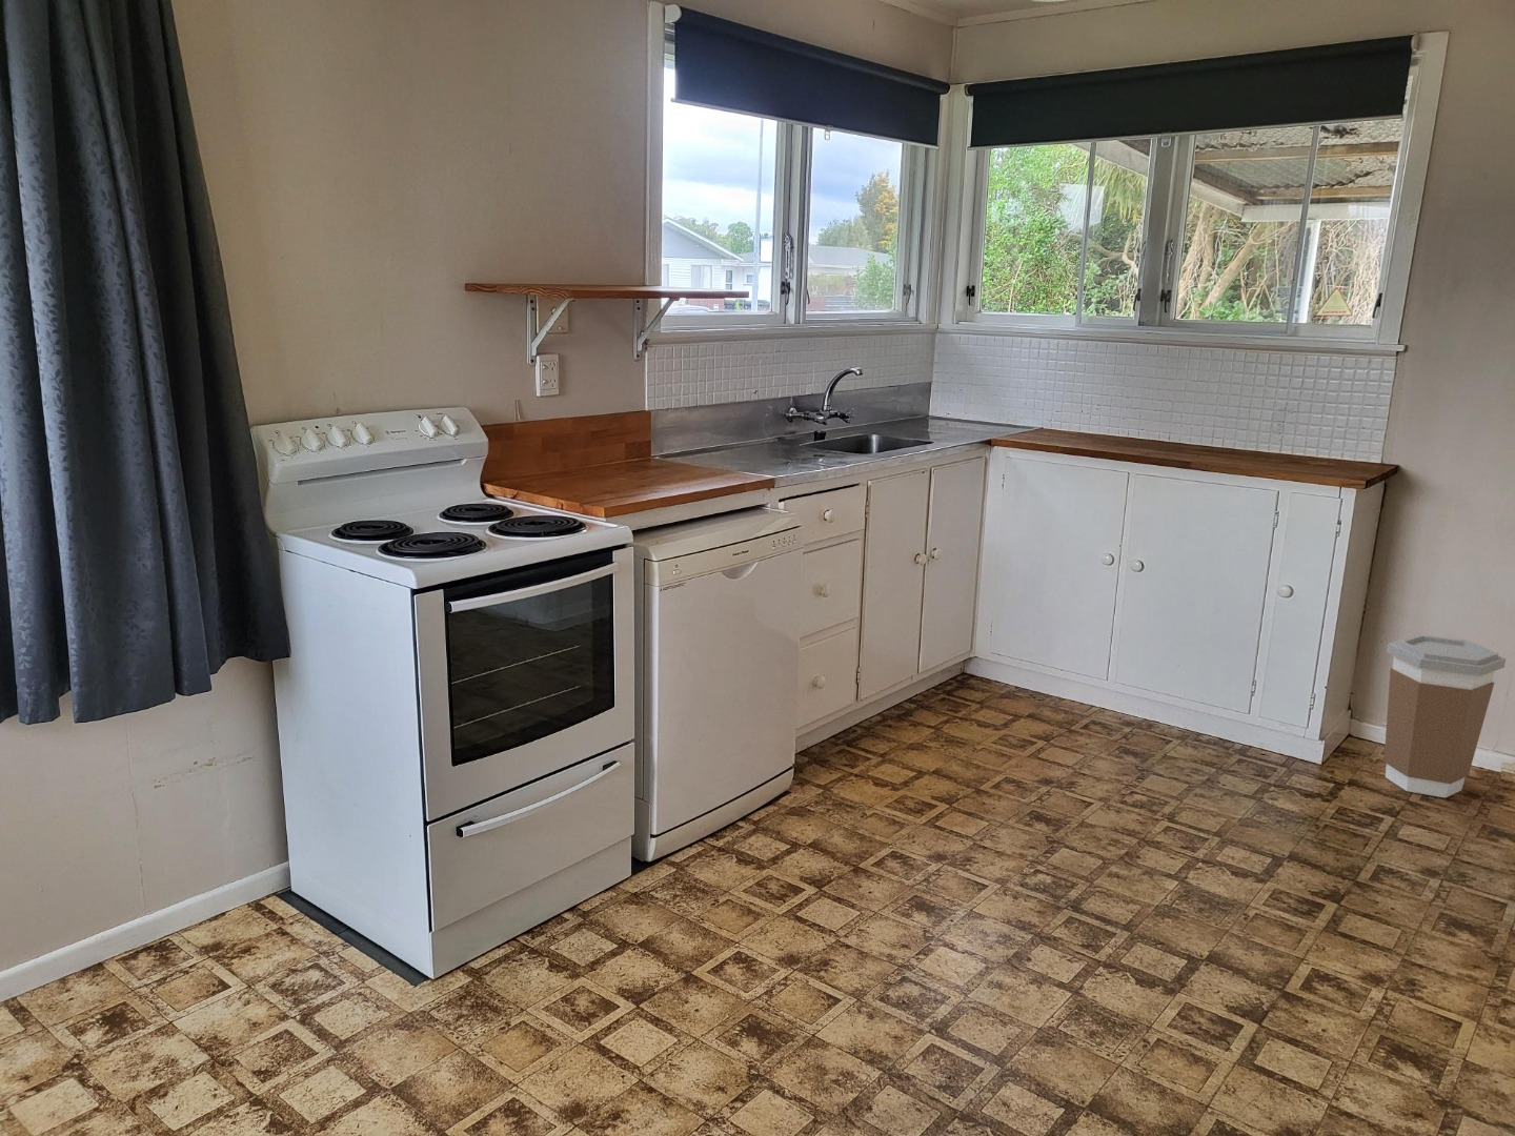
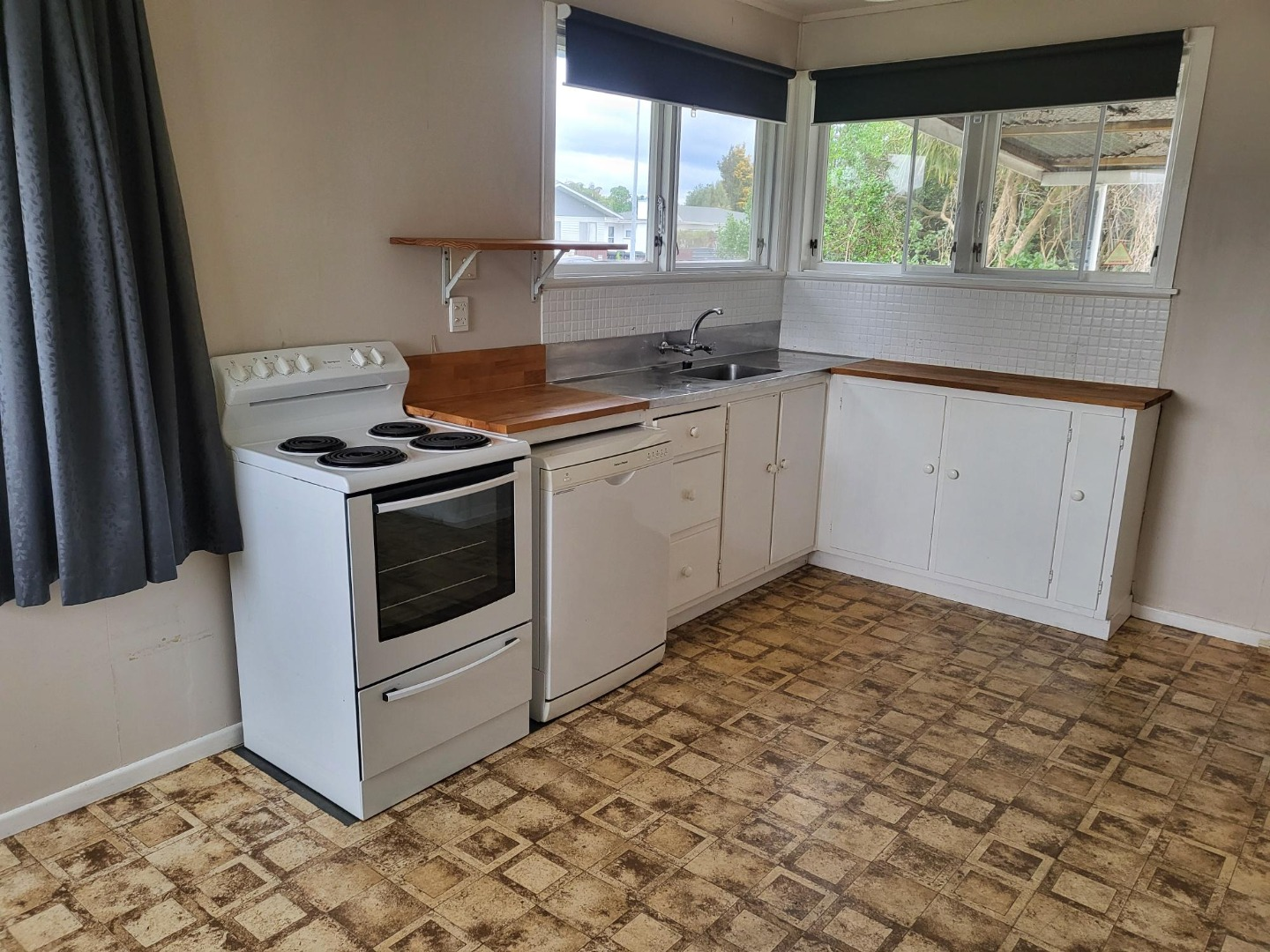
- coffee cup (1434, 715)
